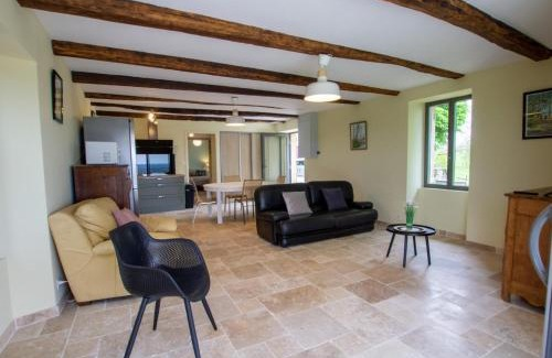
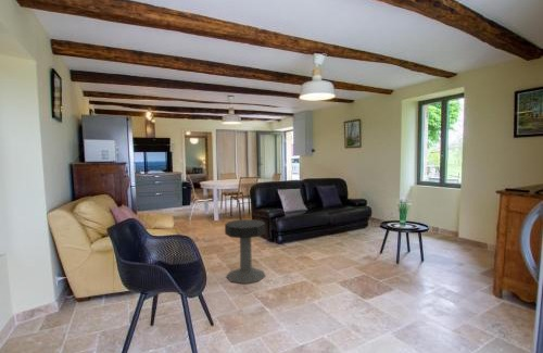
+ side table (245, 249)
